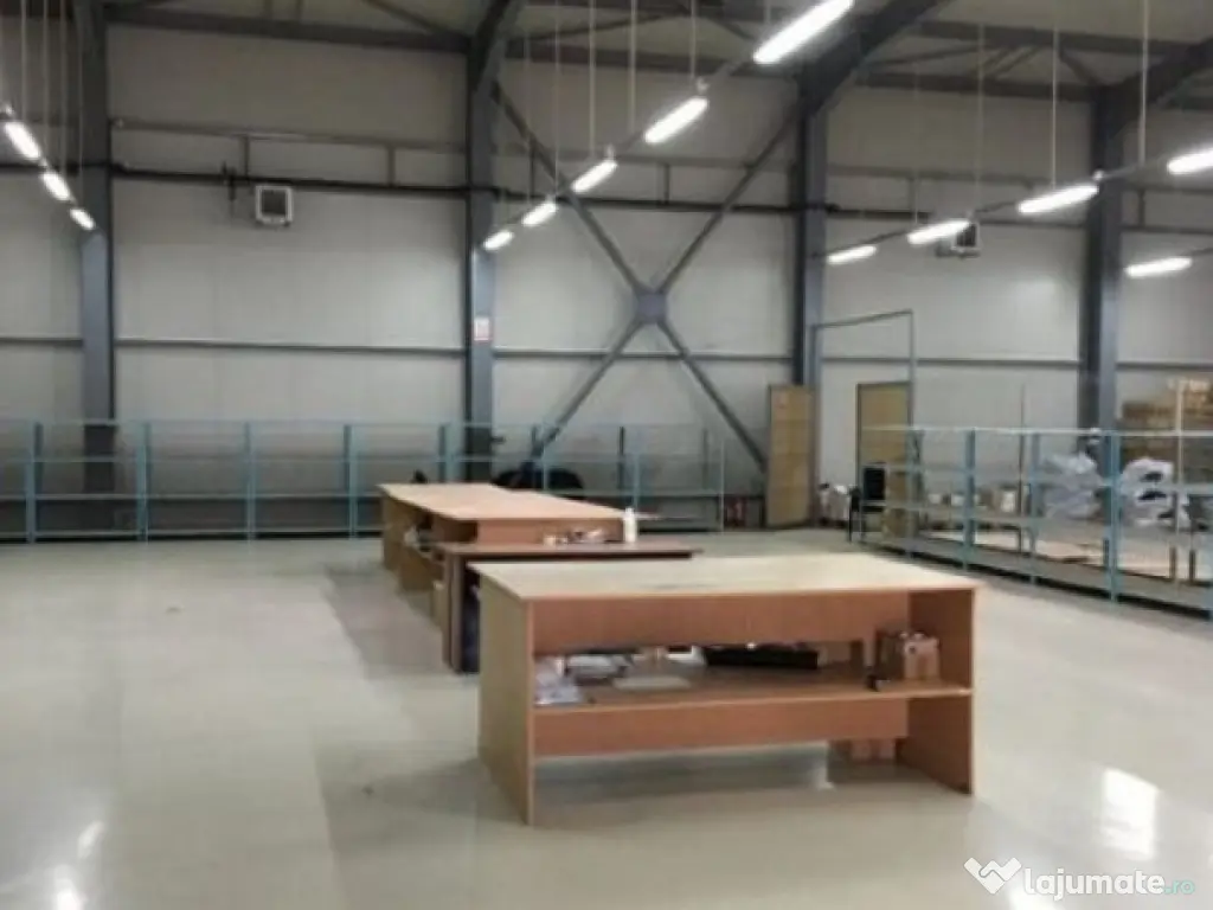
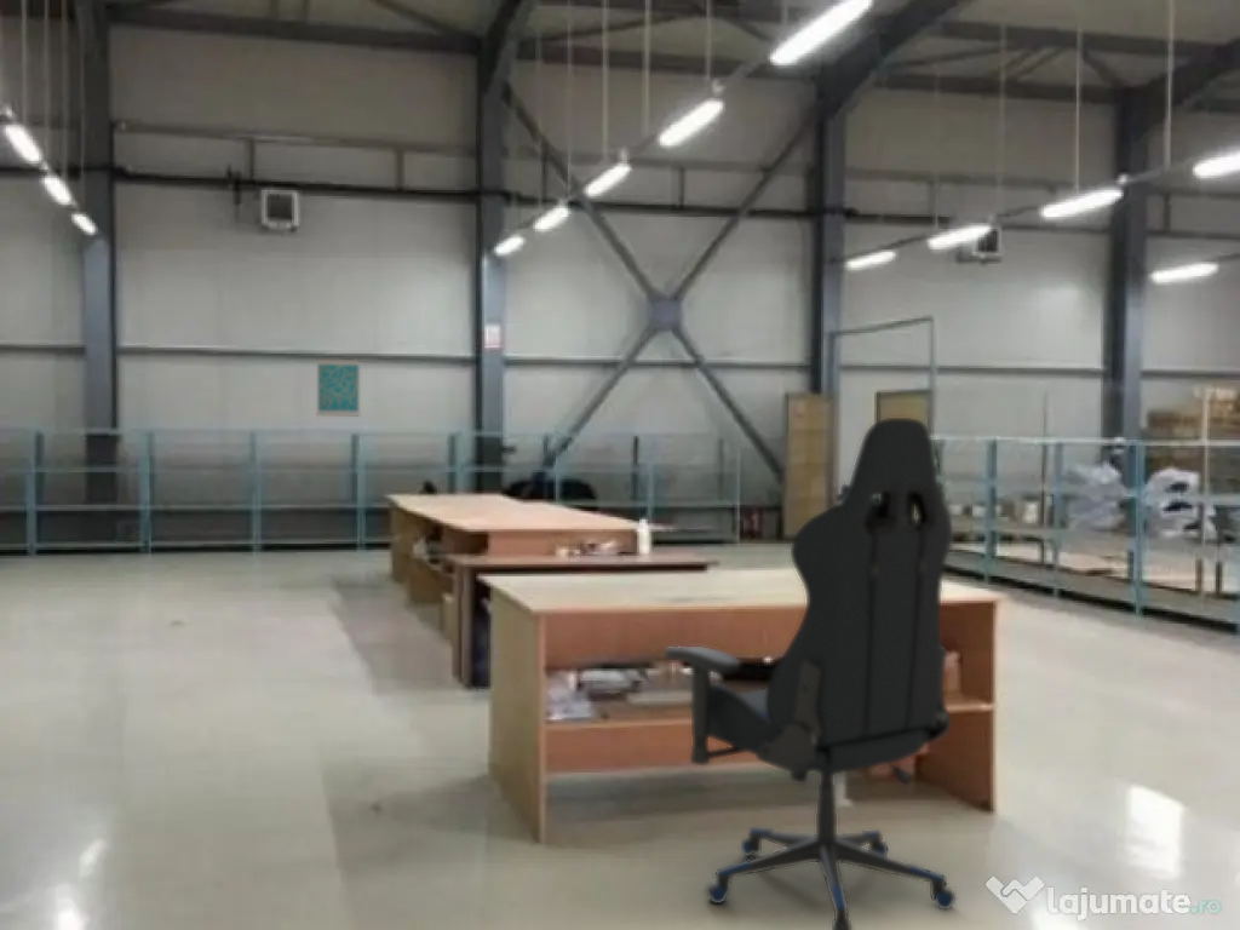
+ chair (819, 653)
+ wall art (338, 388)
